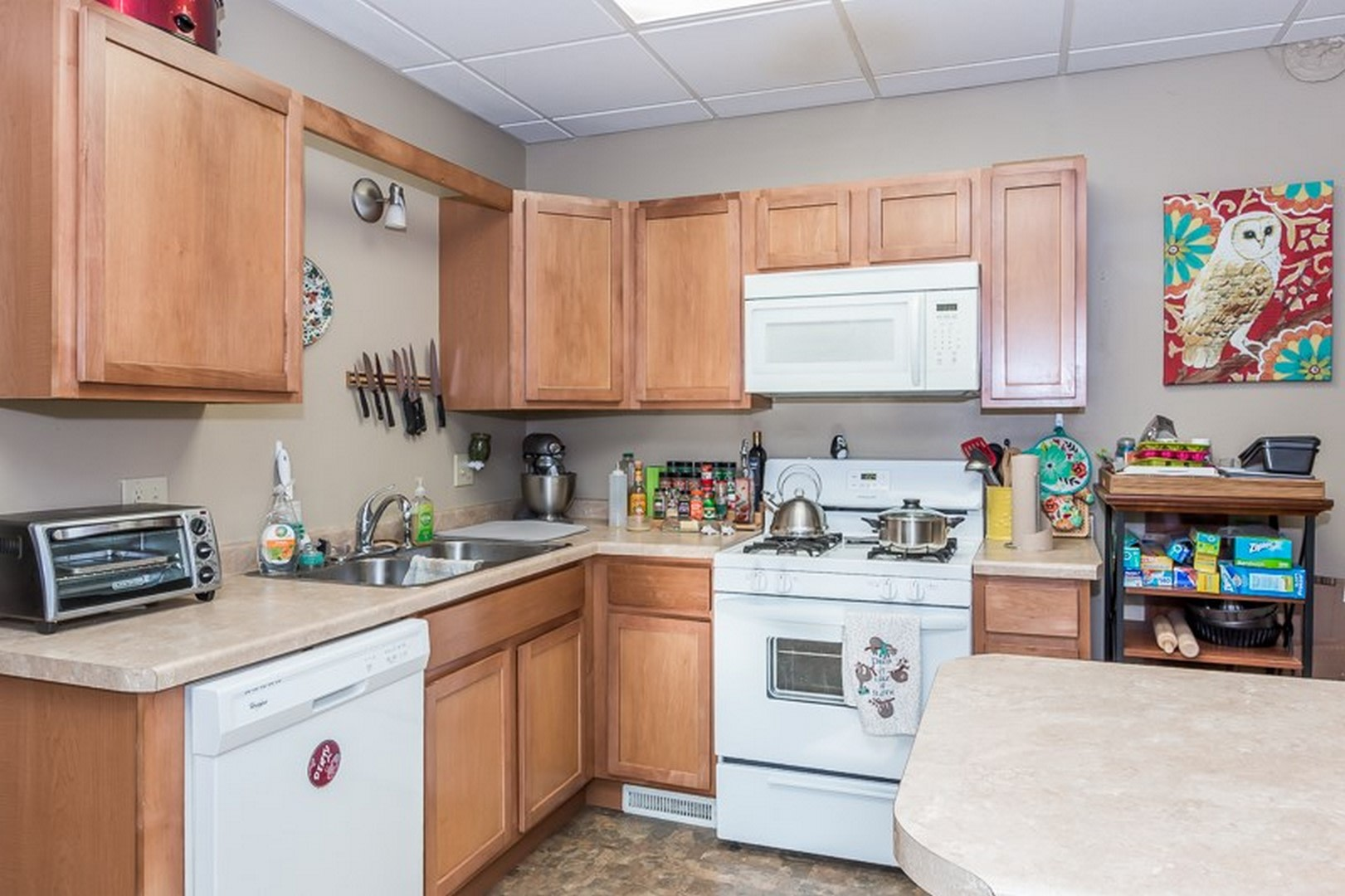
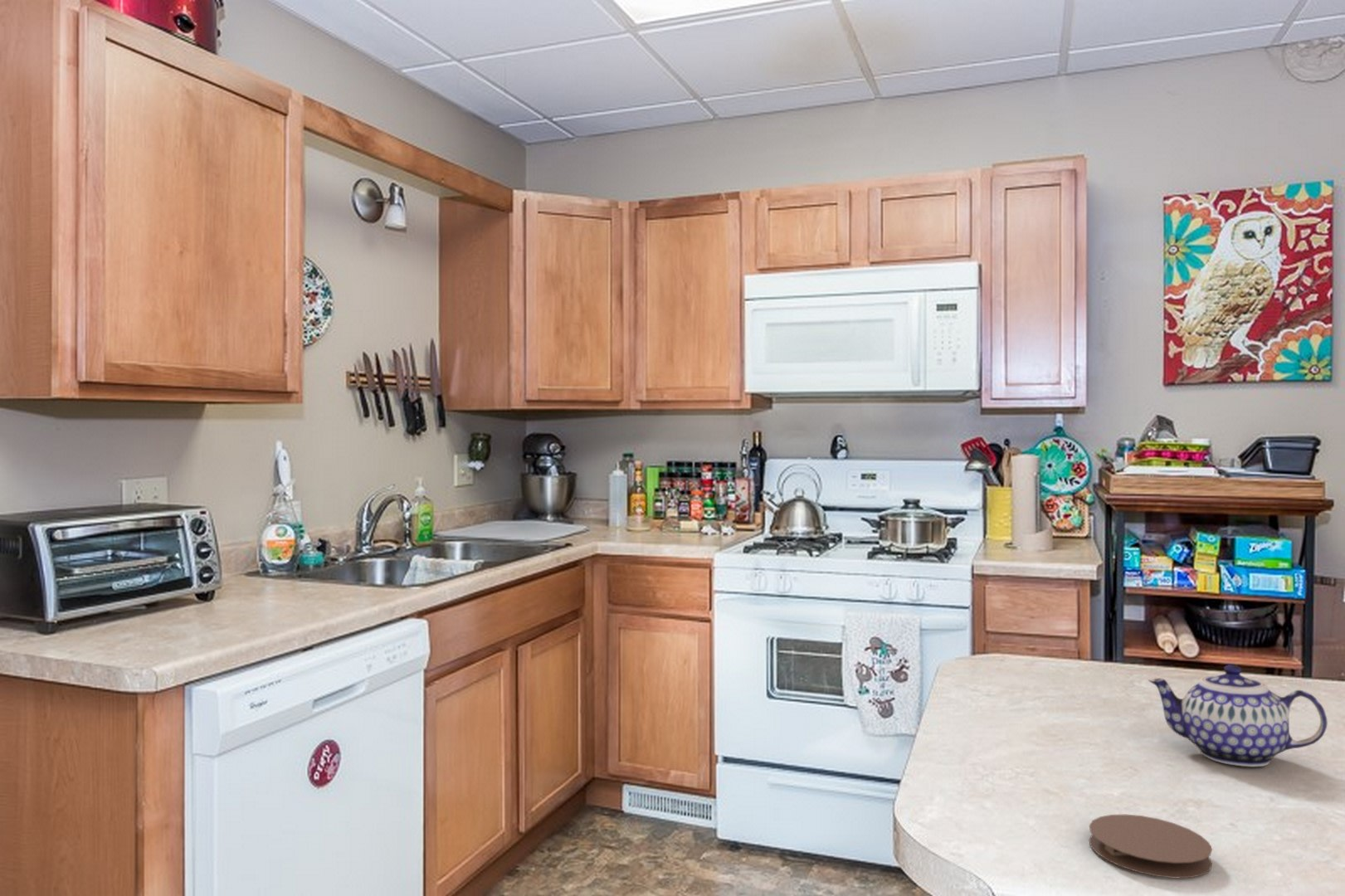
+ teapot (1234, 710)
+ coaster (1148, 844)
